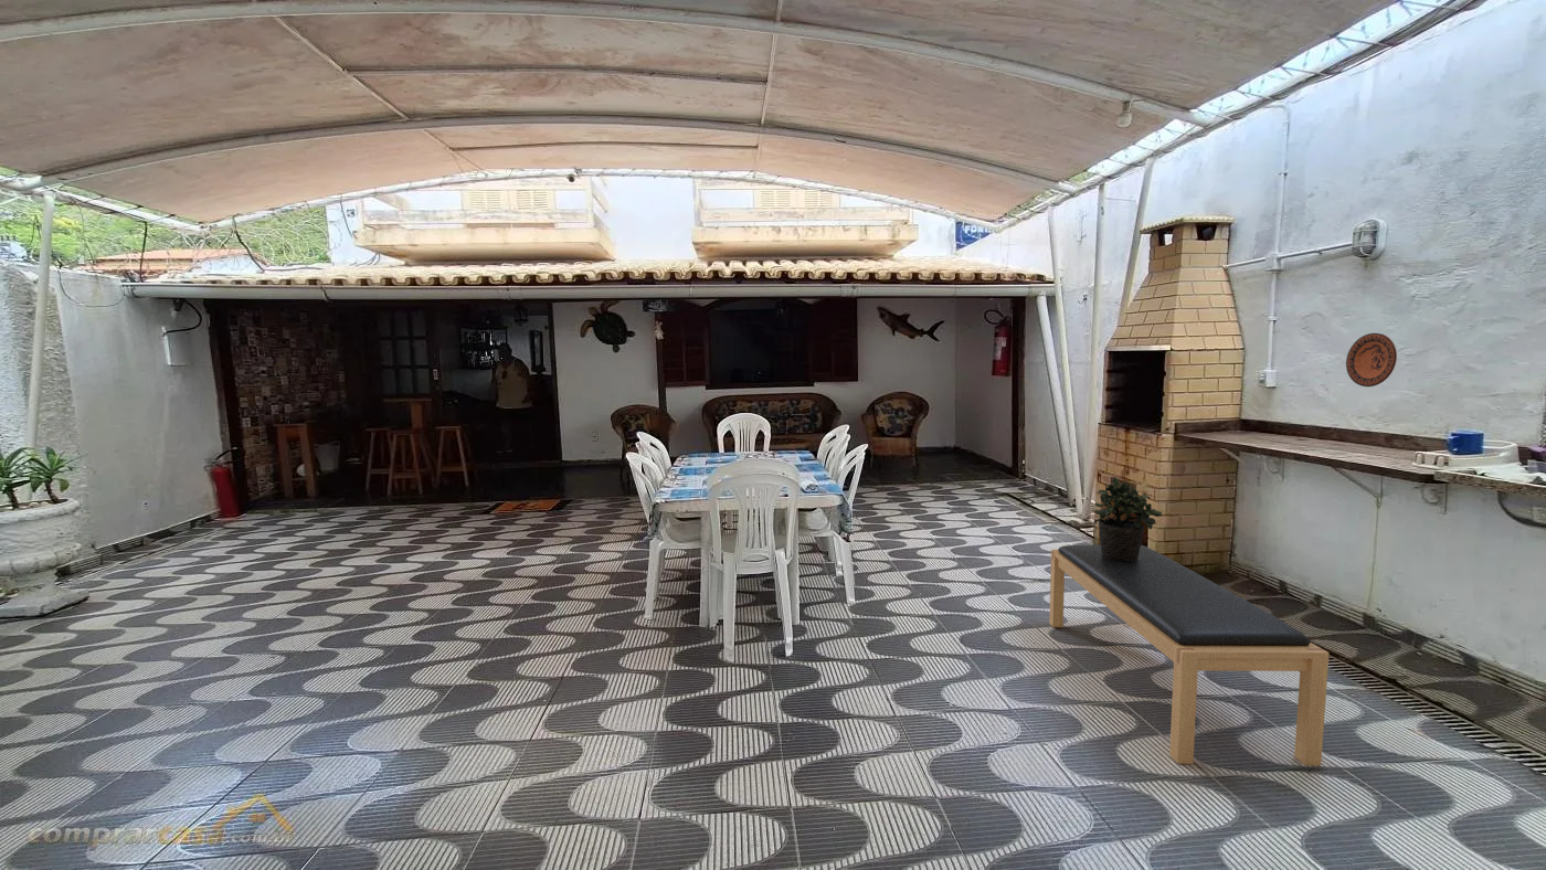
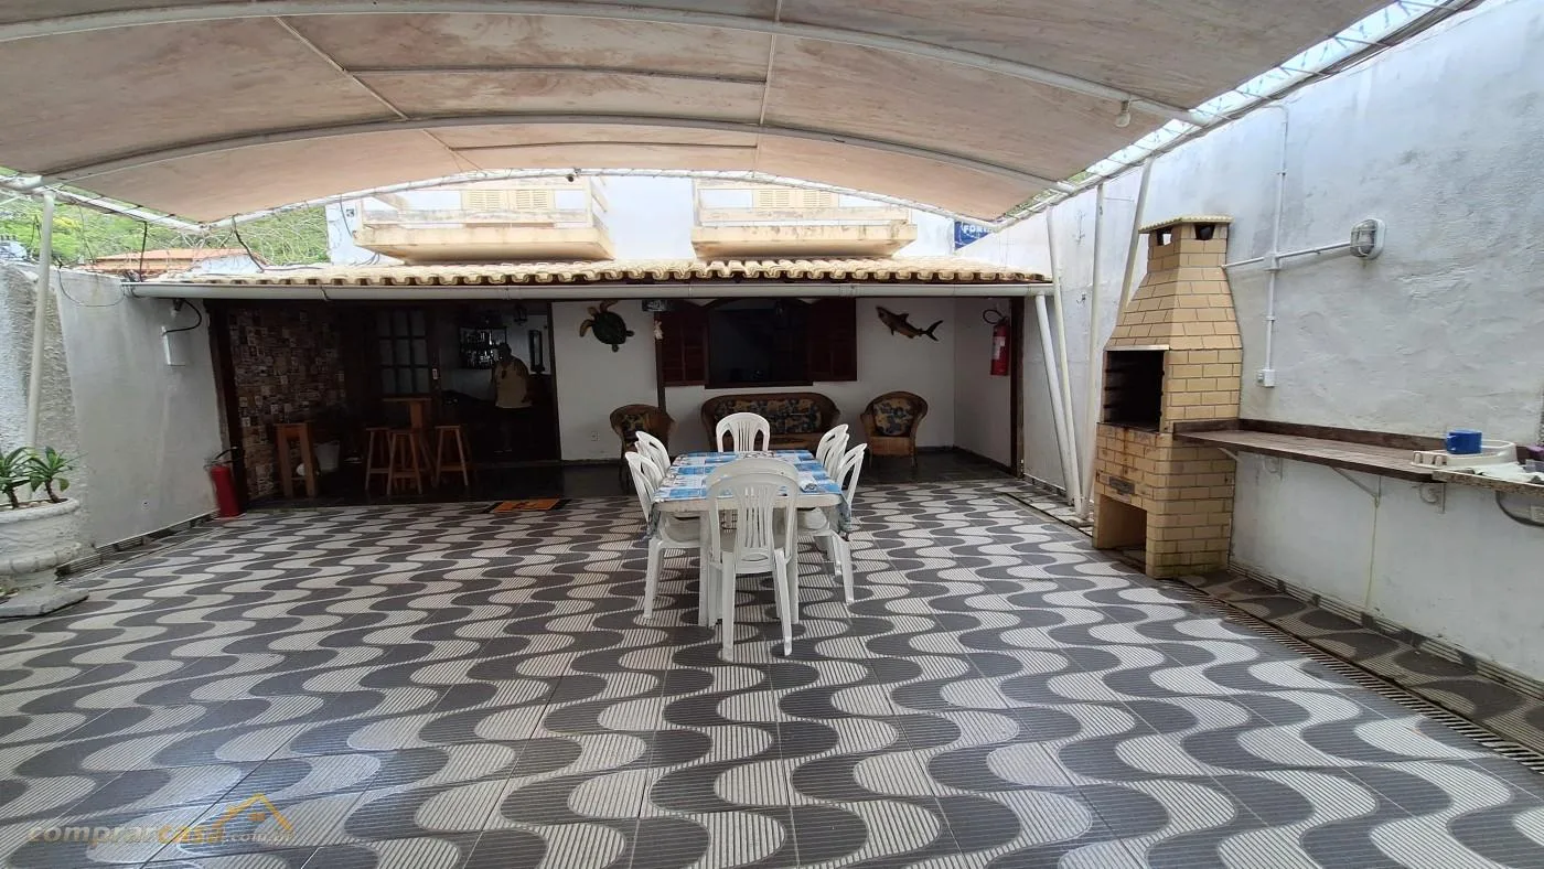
- potted plant (1120, 517)
- bench (1157, 628)
- decorative plate (1370, 360)
